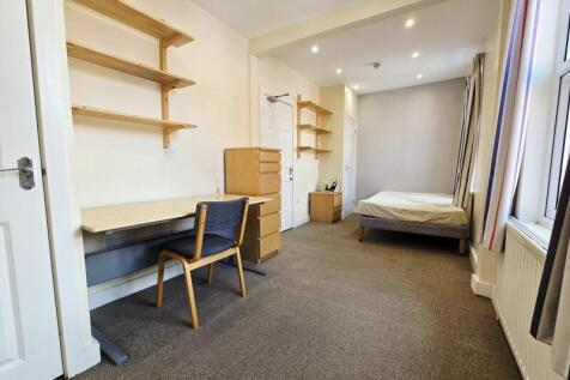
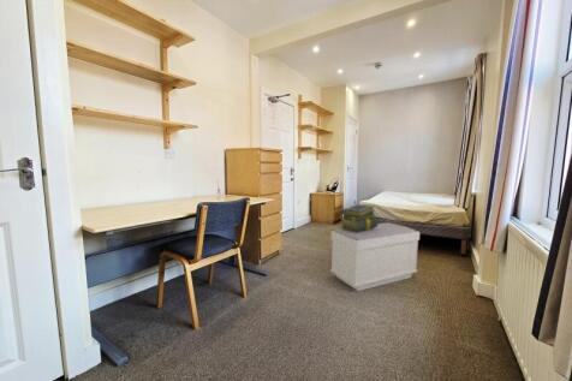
+ bench (374, 252)
+ stack of books (358, 216)
